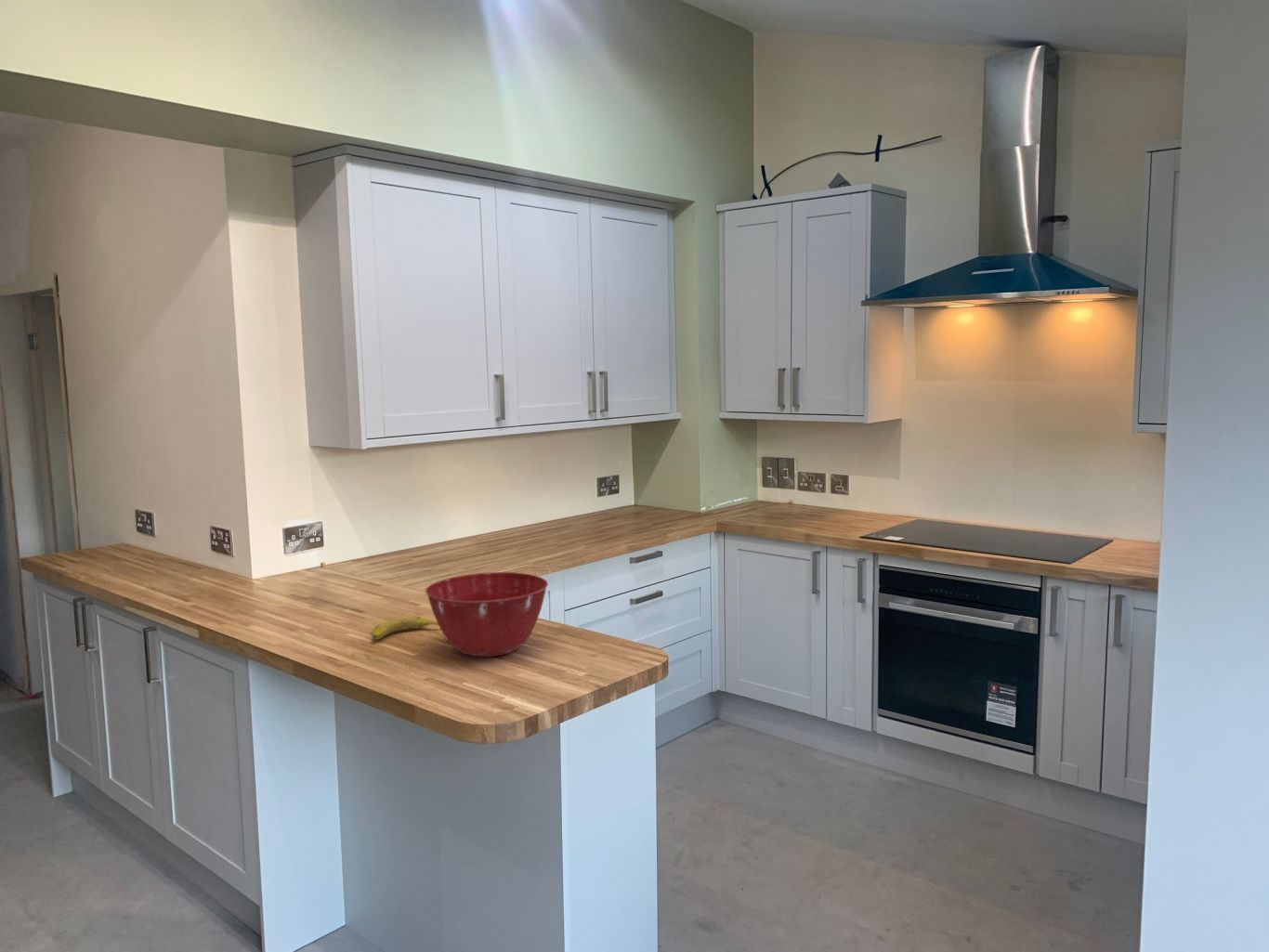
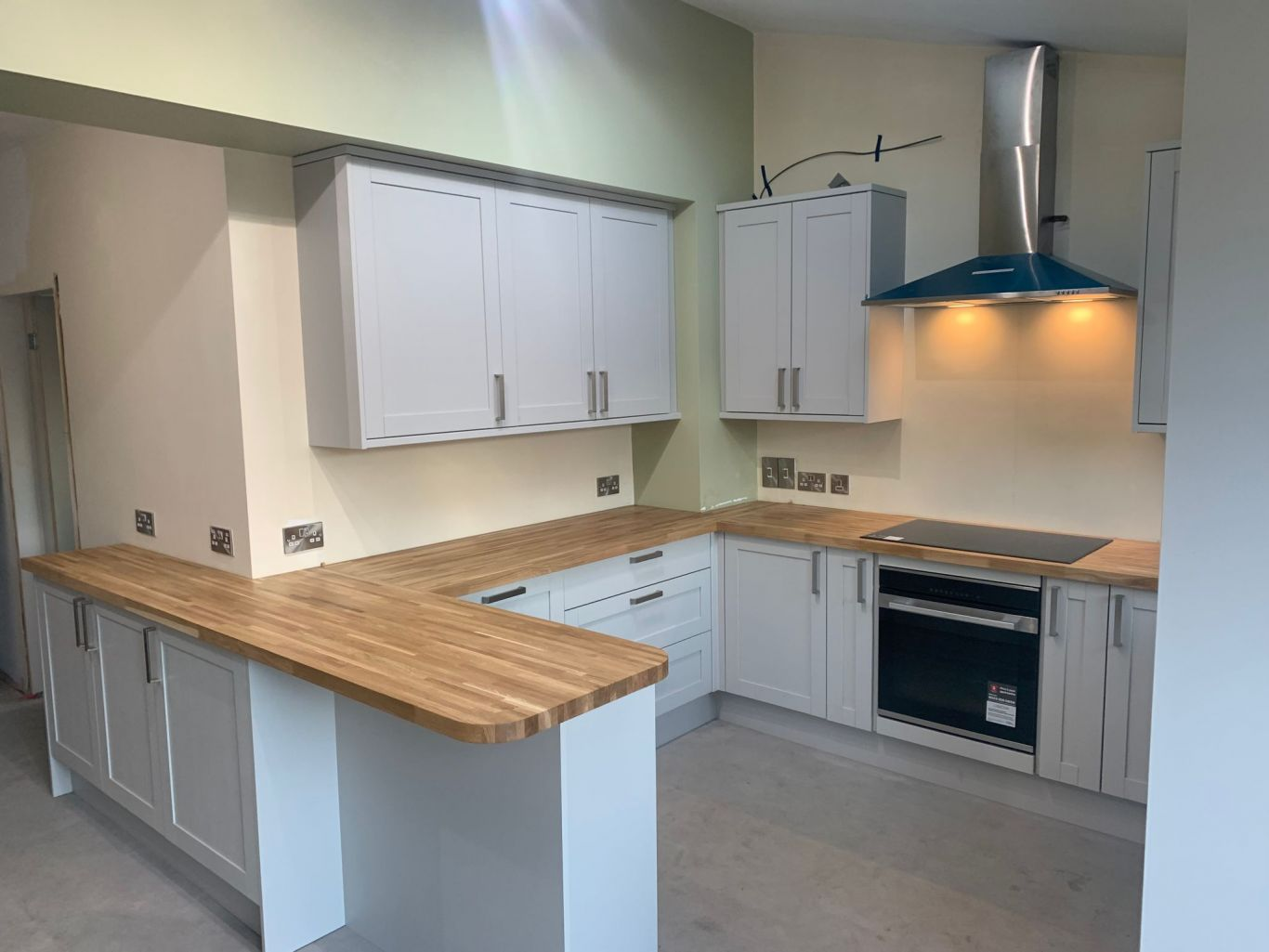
- fruit (404, 626)
- mixing bowl (488, 617)
